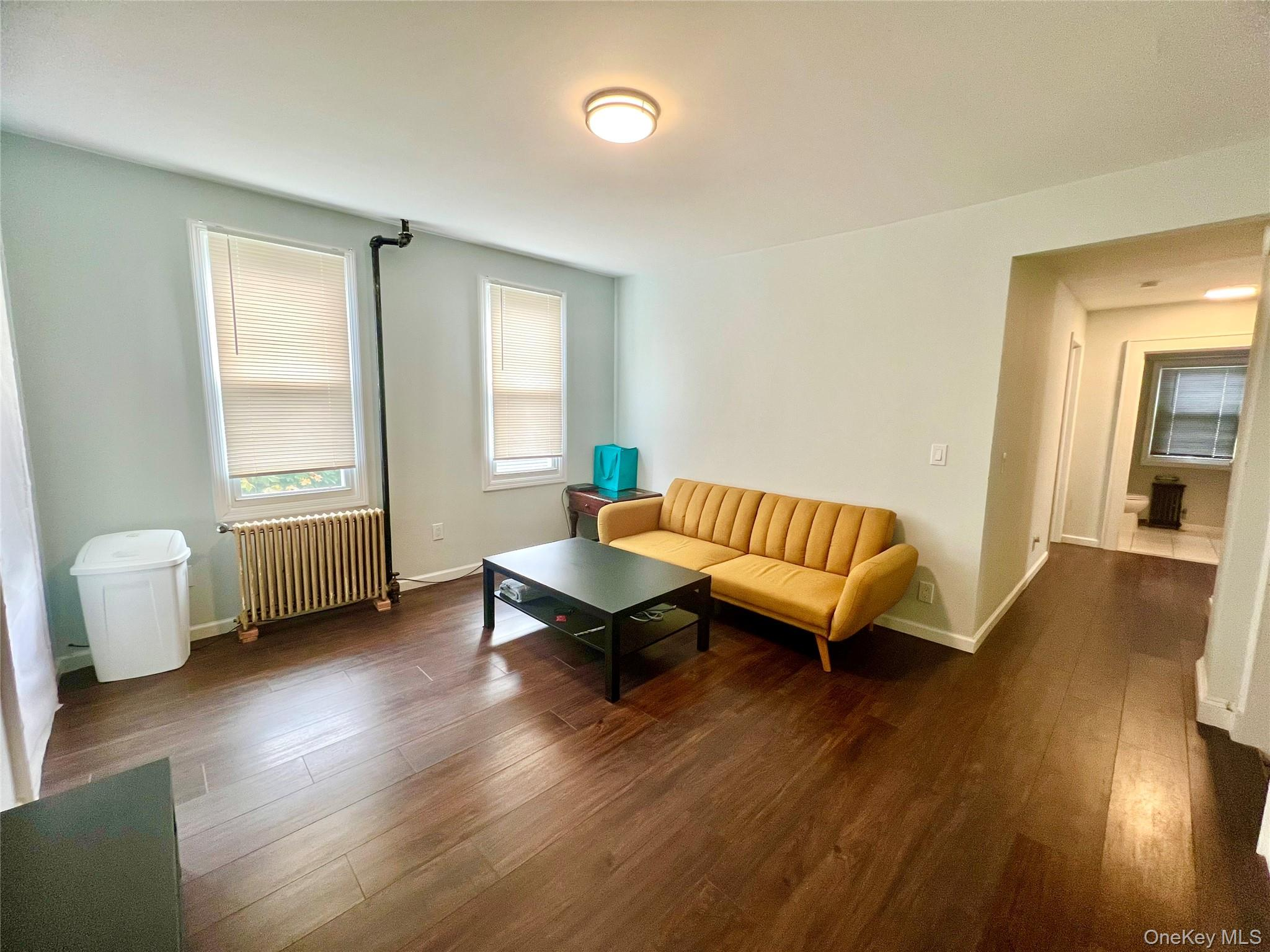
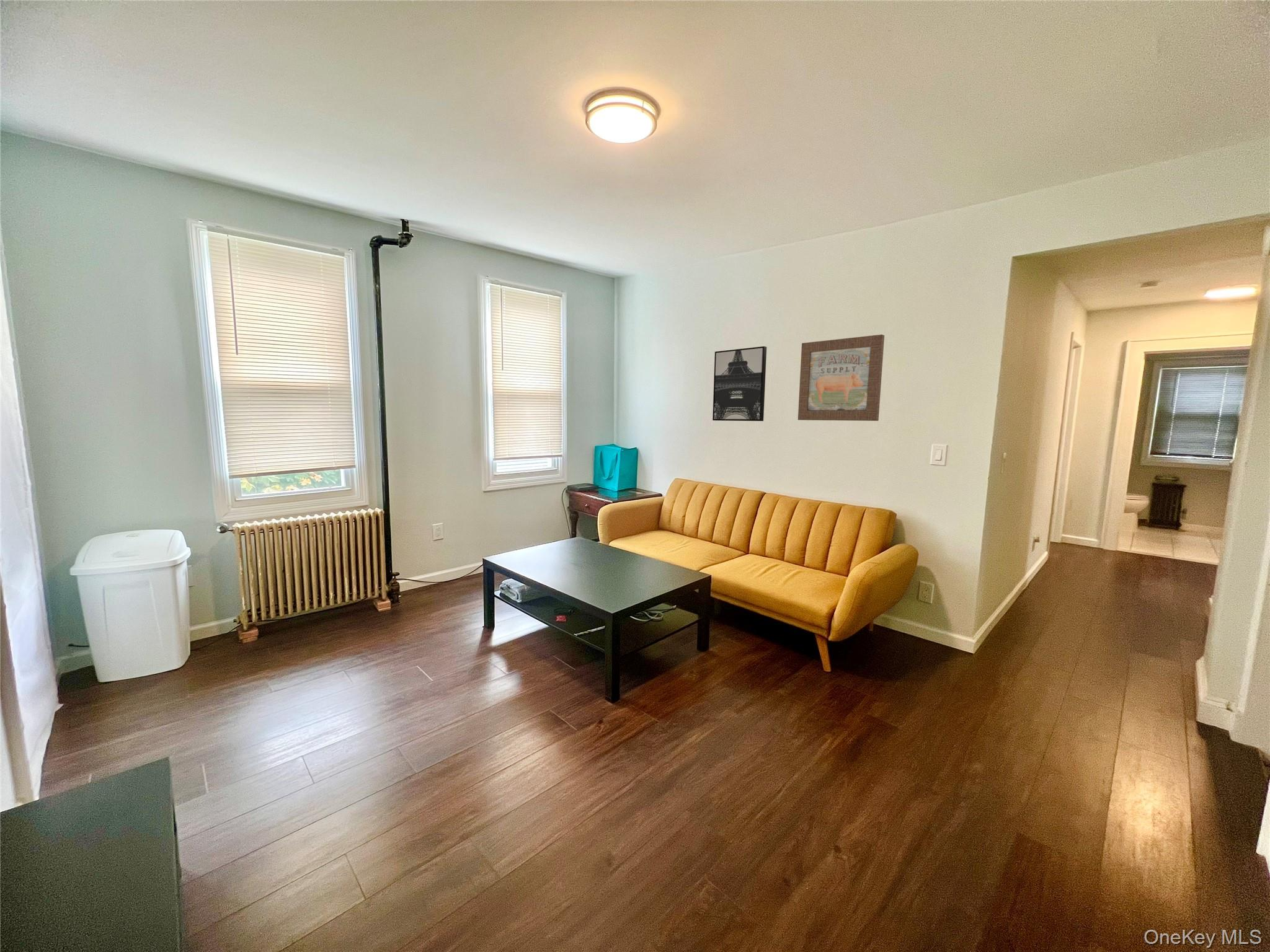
+ wall art (838, 380)
+ wall art (738, 385)
